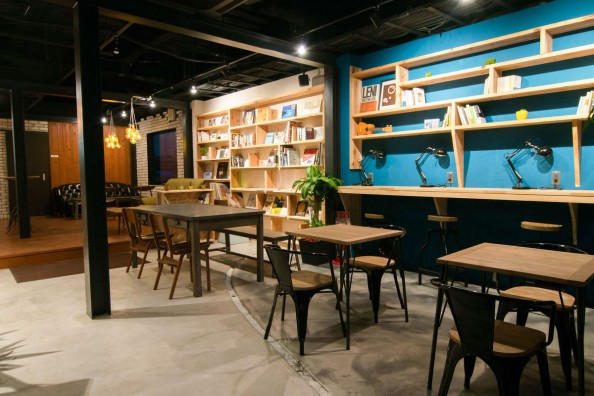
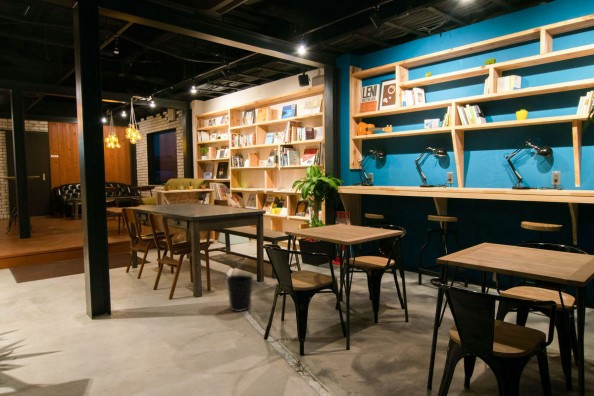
+ wastebasket (240, 293)
